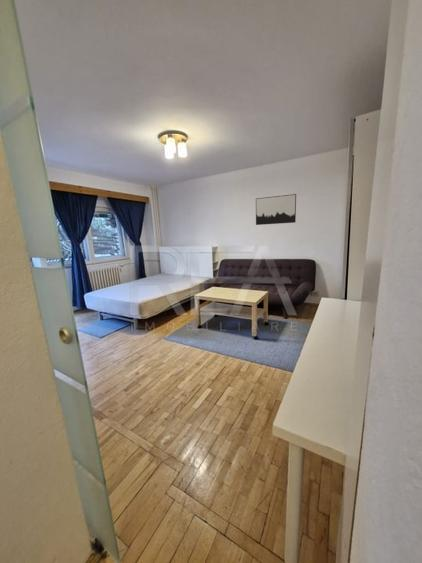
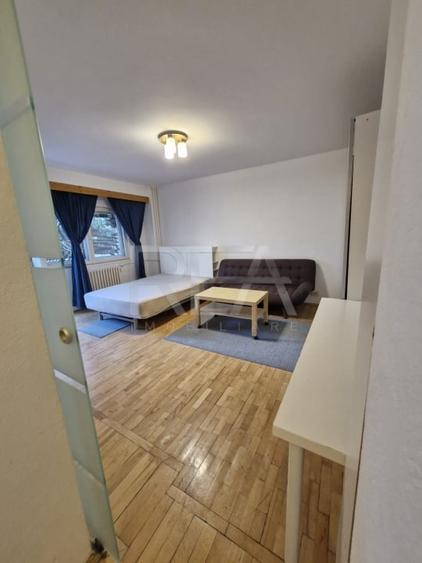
- wall art (275, 210)
